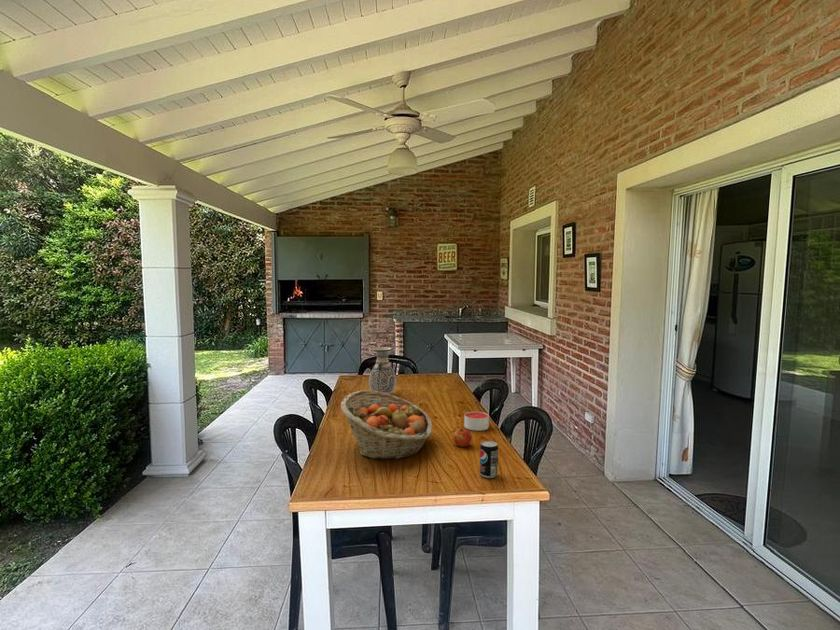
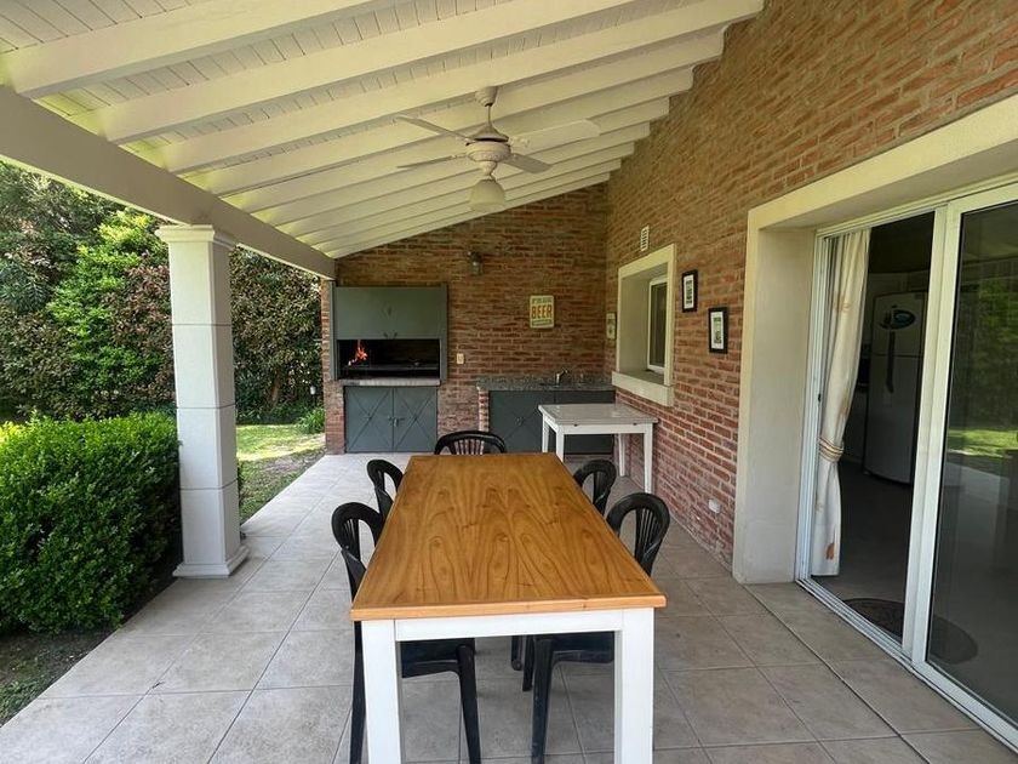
- beverage can (488, 459)
- fruit basket (387, 421)
- vase (382, 371)
- candle (476, 420)
- apple (462, 436)
